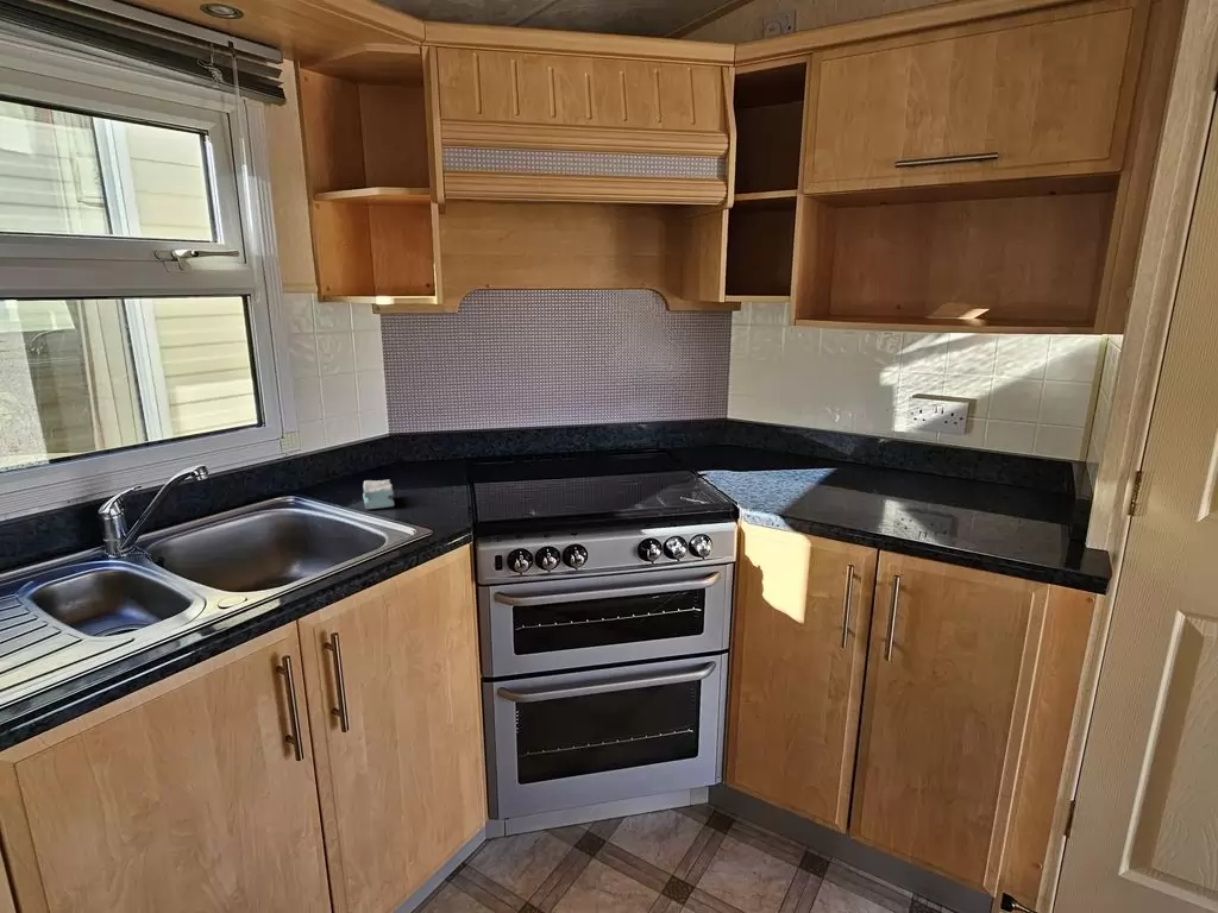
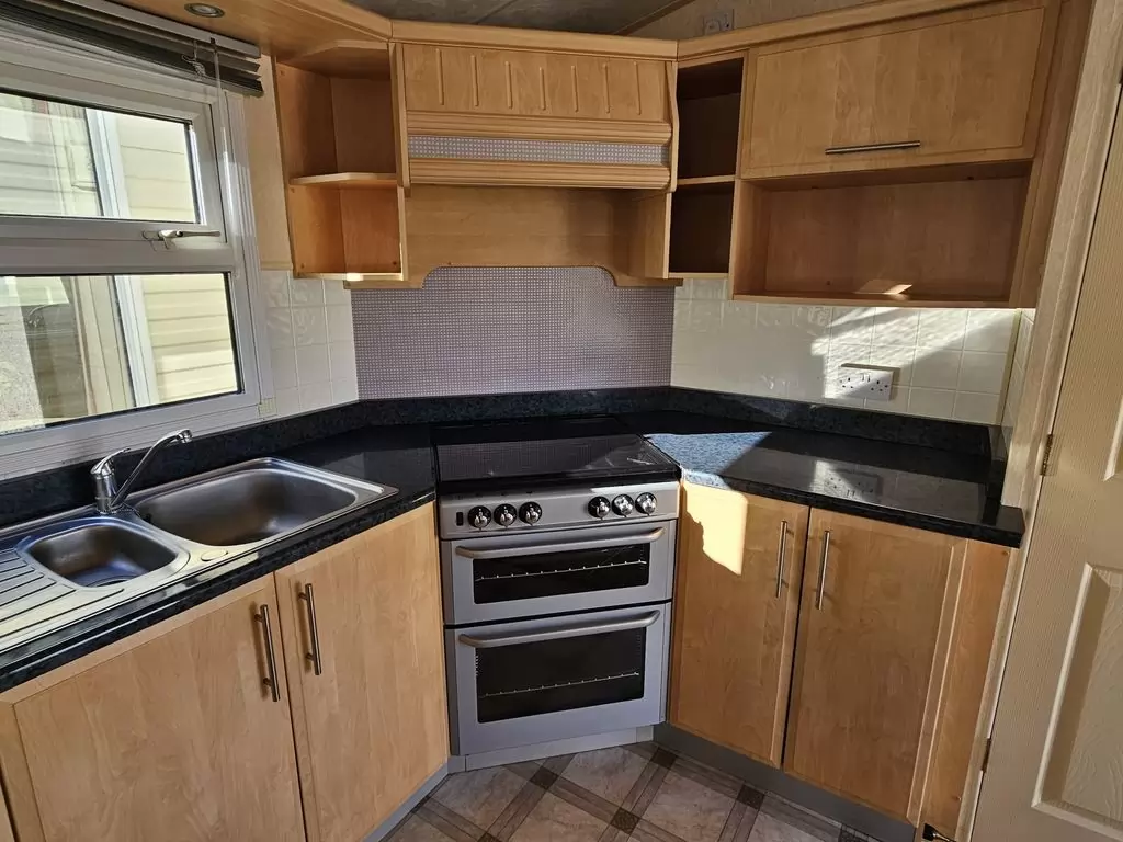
- sponge (377, 493)
